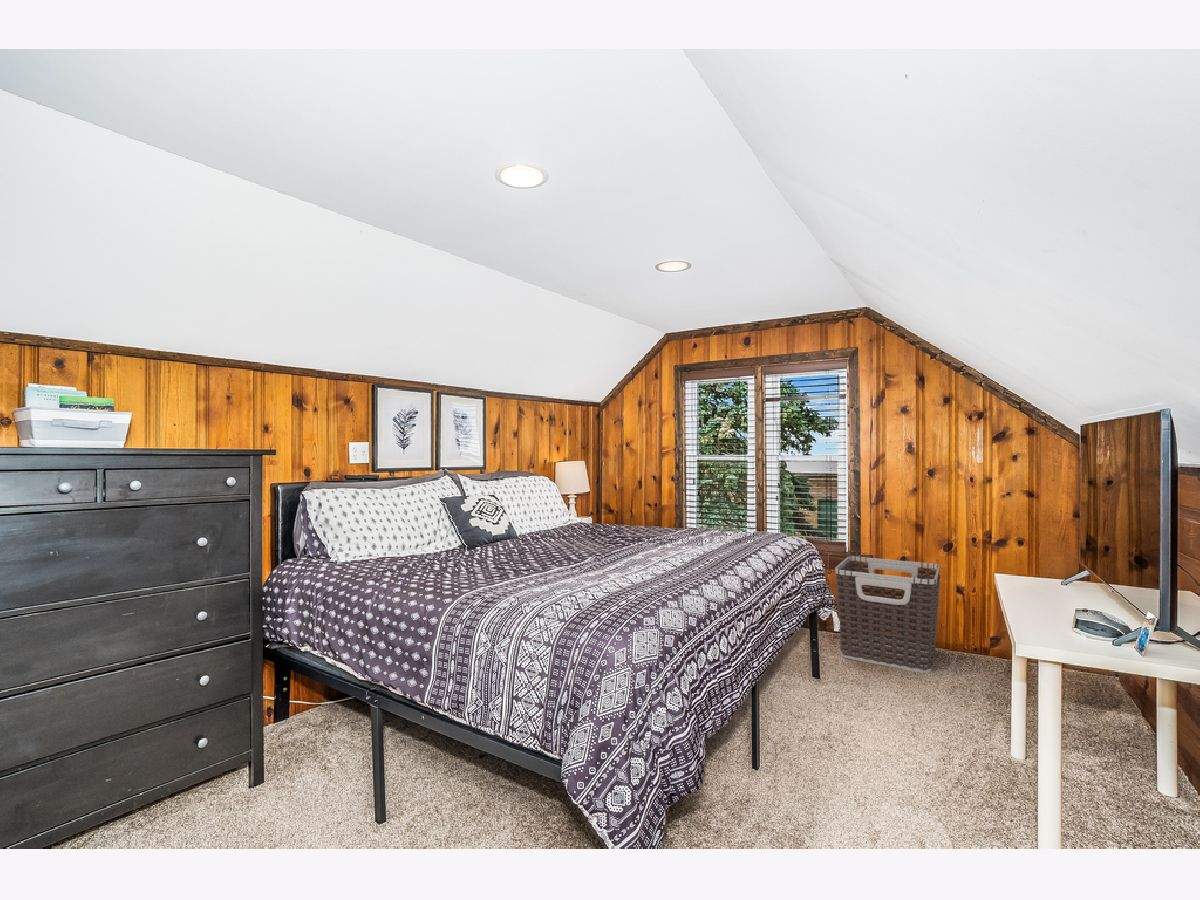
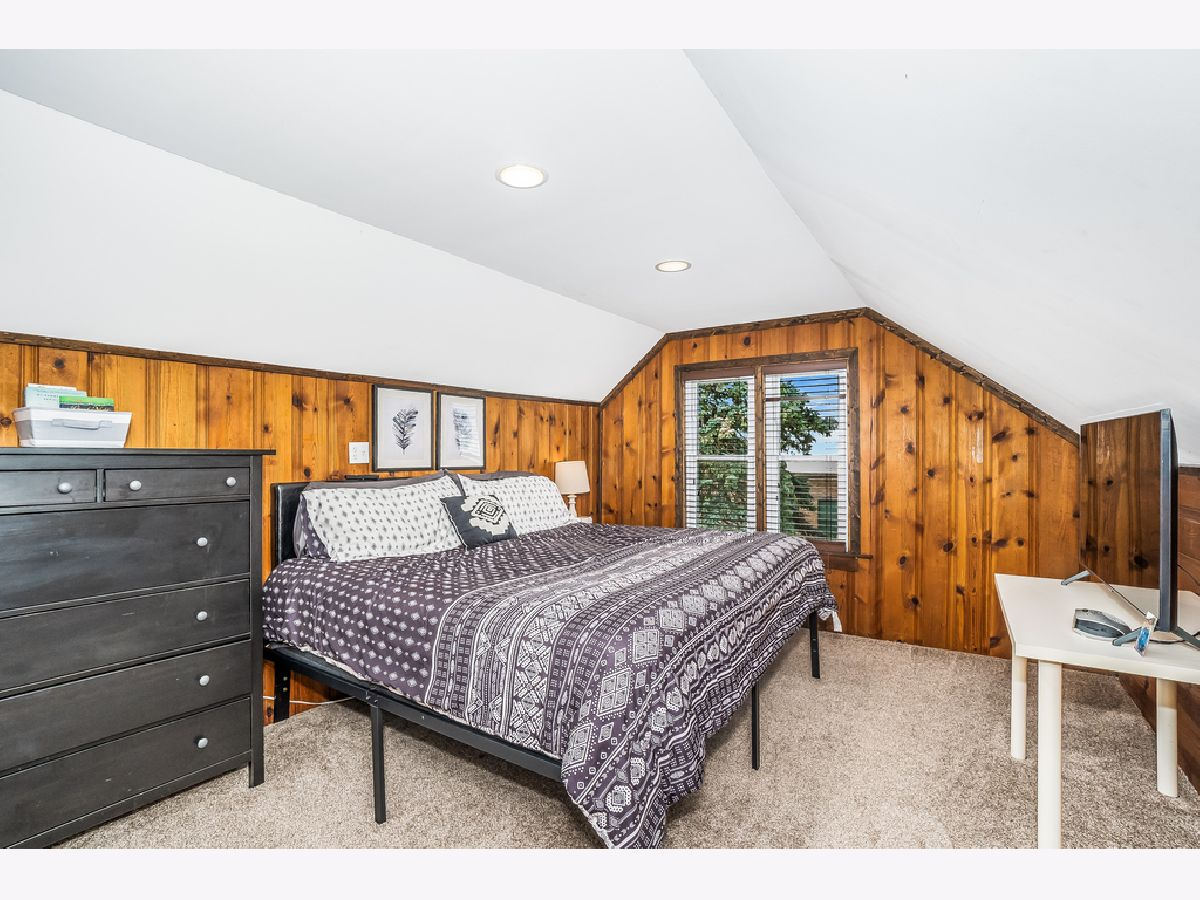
- clothes hamper (888, 609)
